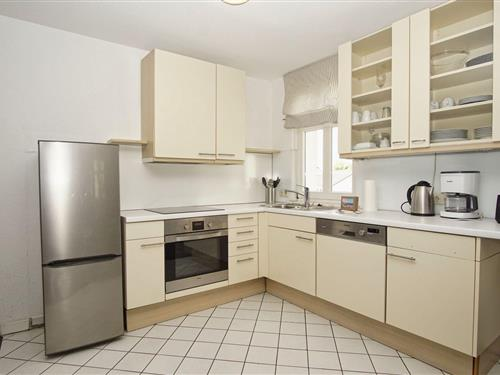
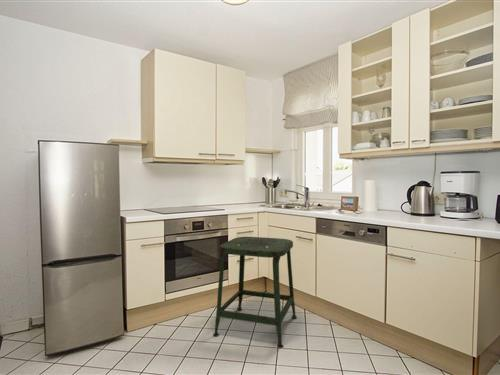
+ stool (256, 291)
